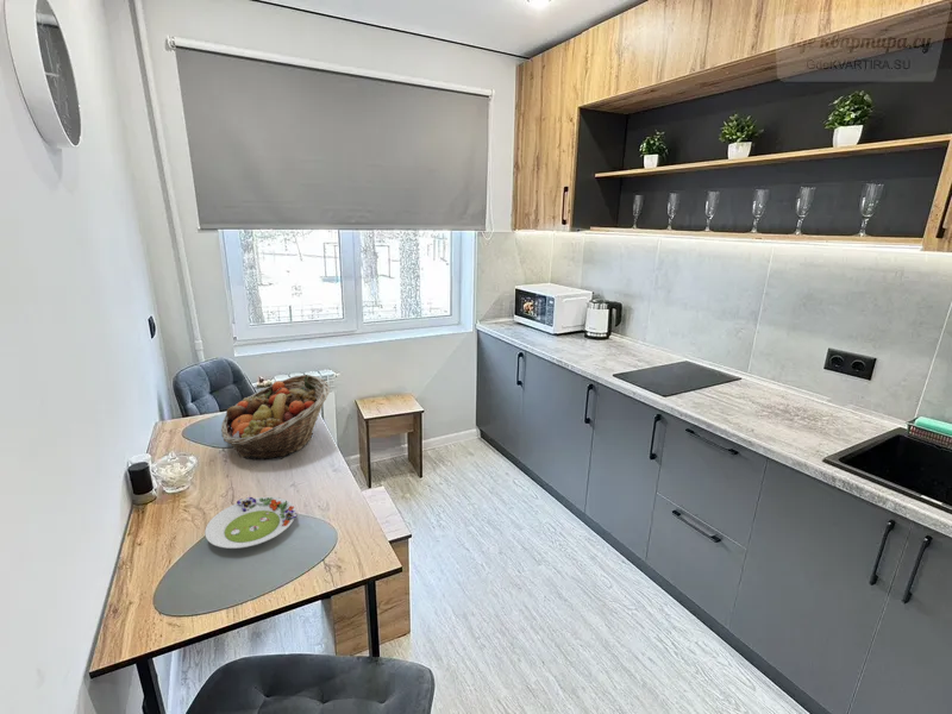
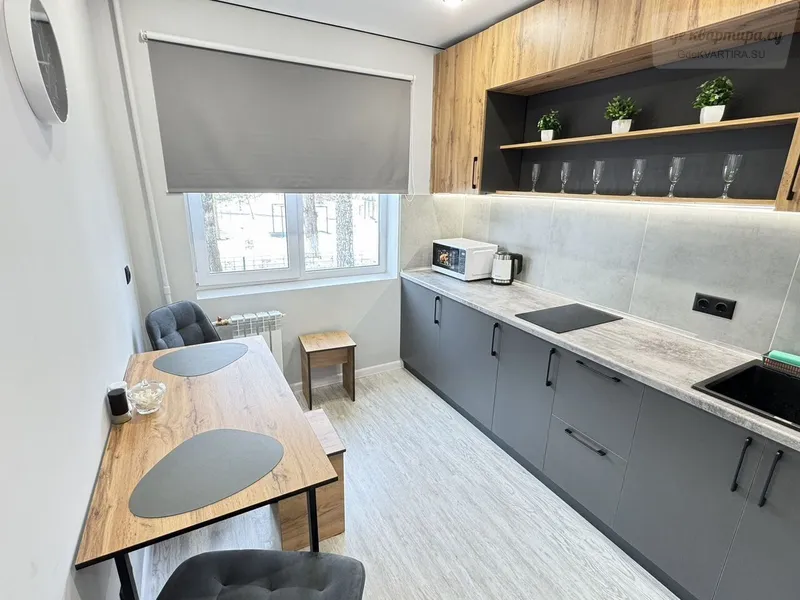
- fruit basket (277, 414)
- salad plate (252, 522)
